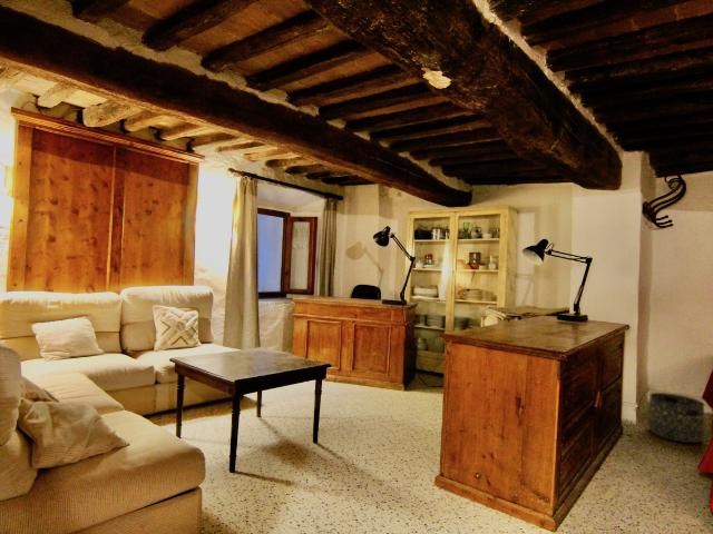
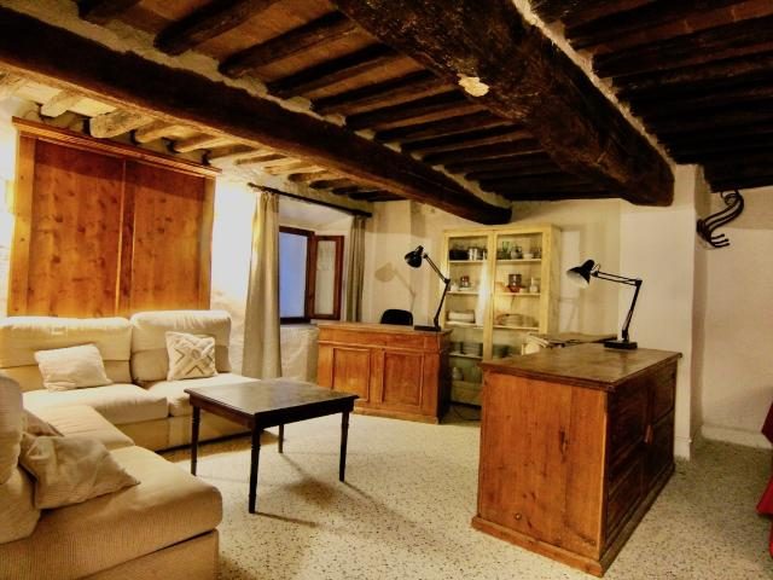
- basket (675, 417)
